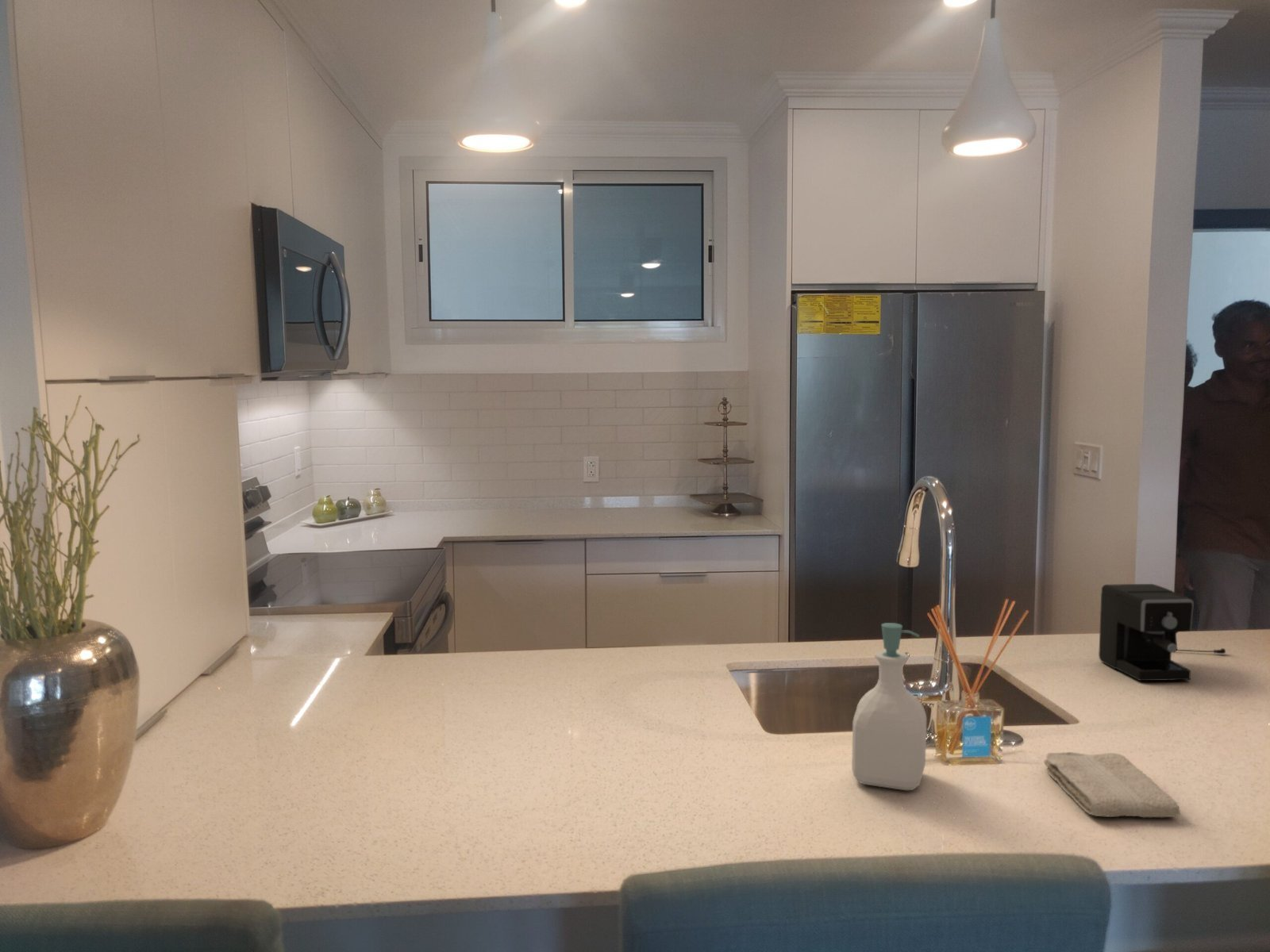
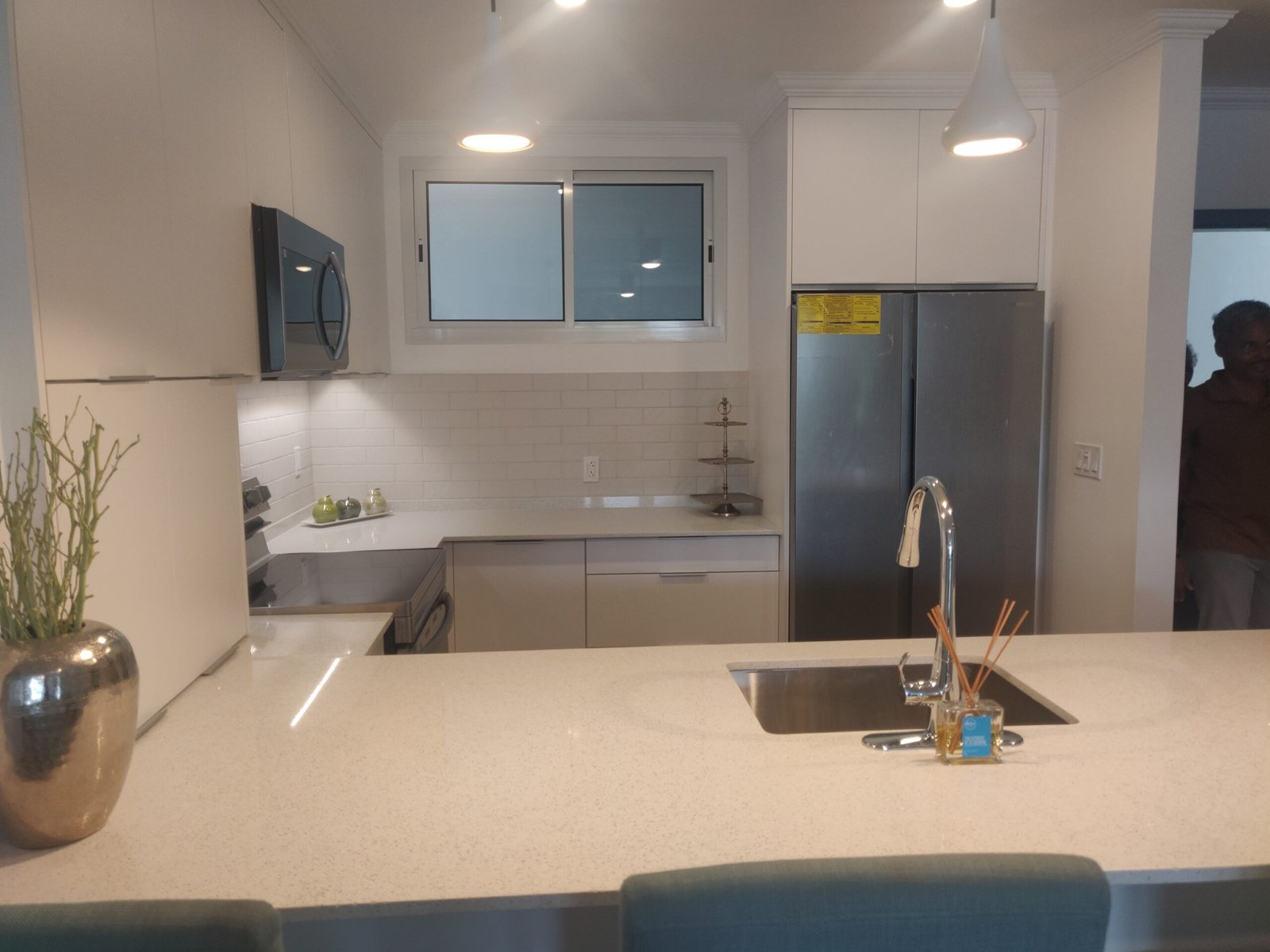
- washcloth (1106, 781)
- soap bottle (890, 701)
- coffee maker (1185, 628)
